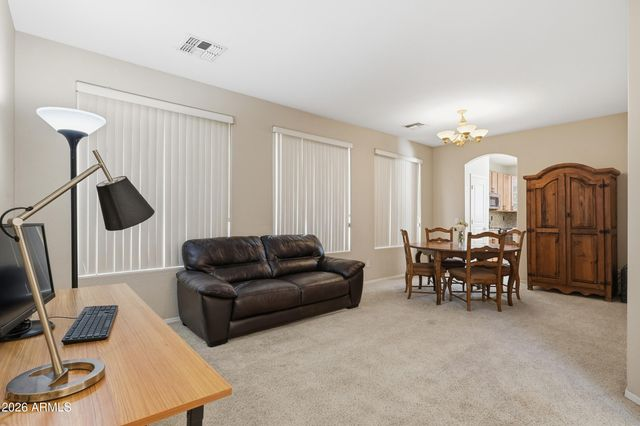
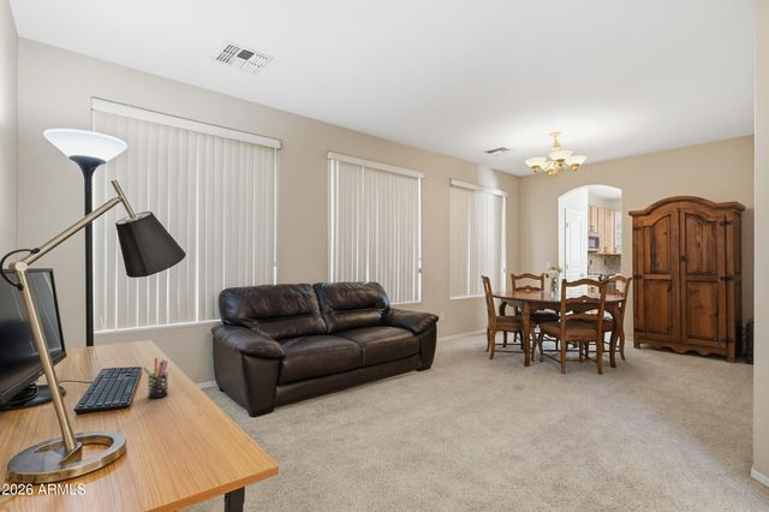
+ pen holder (155, 377)
